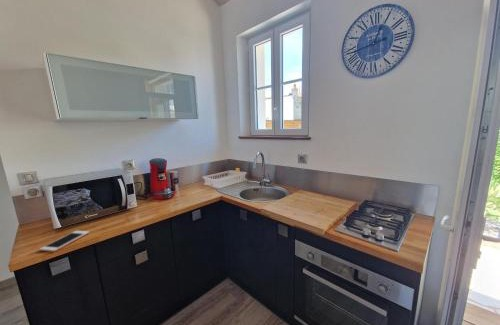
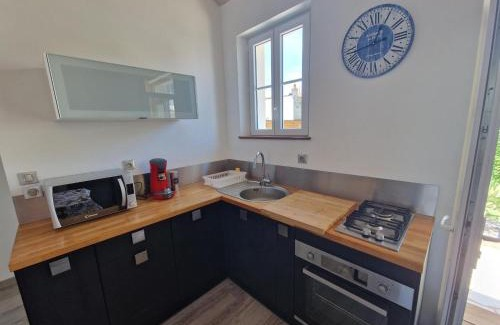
- cell phone (66, 240)
